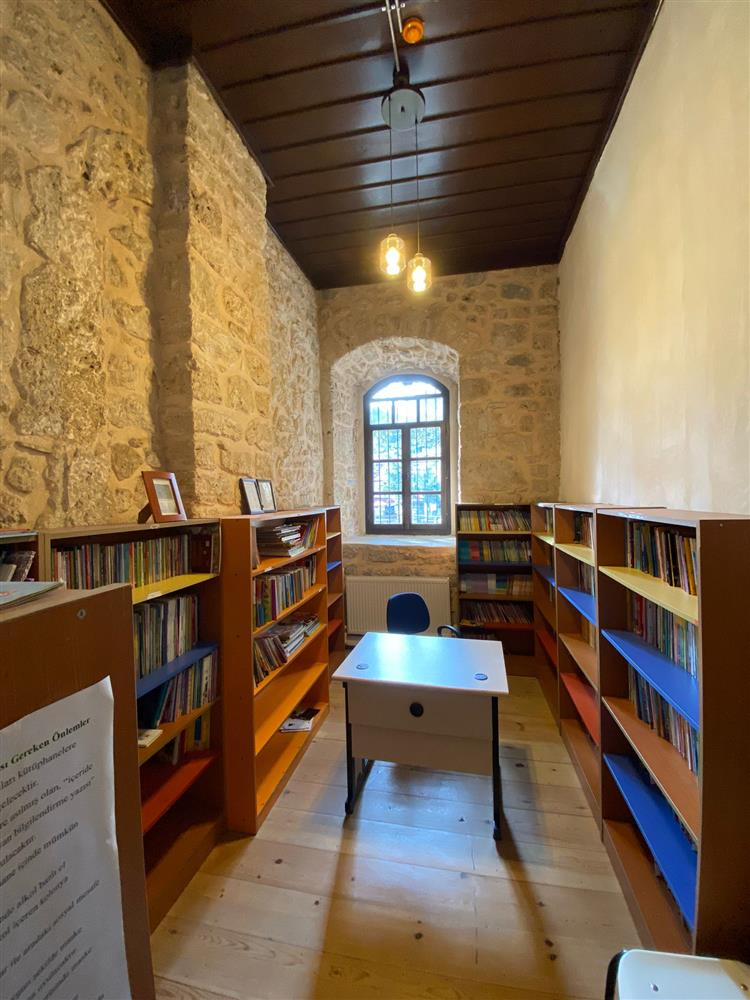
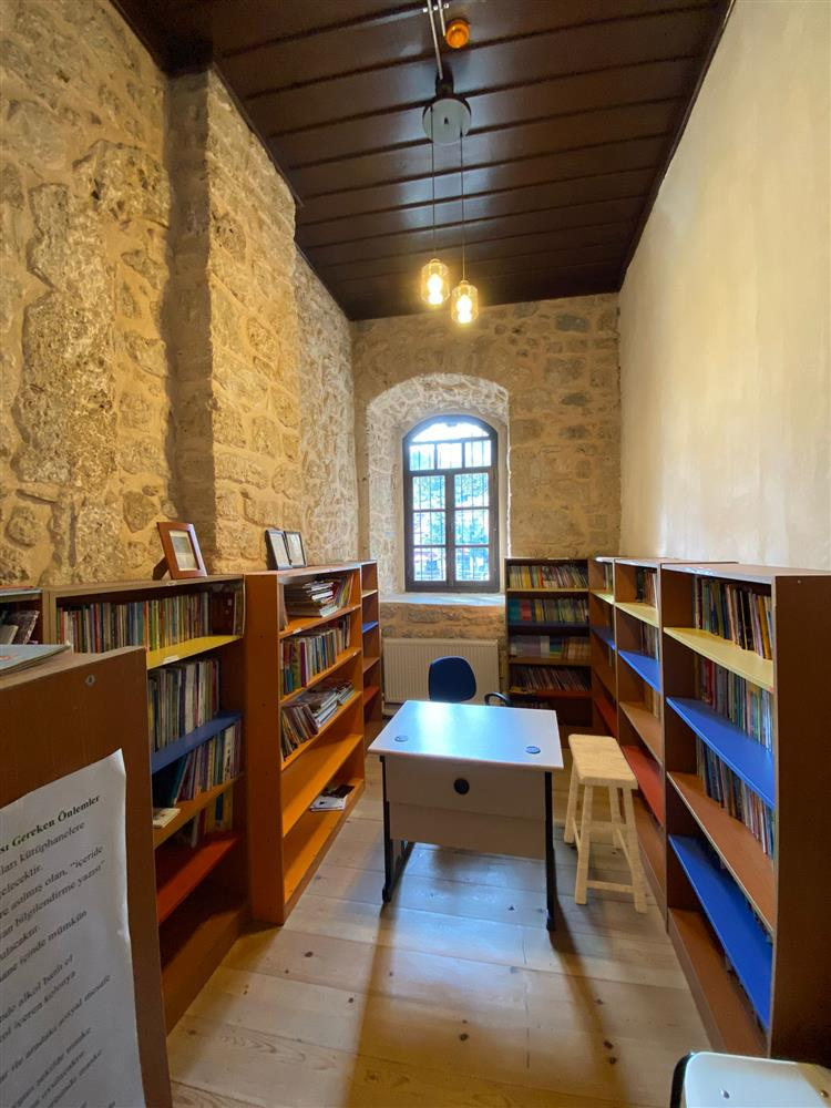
+ stool (599, 821)
